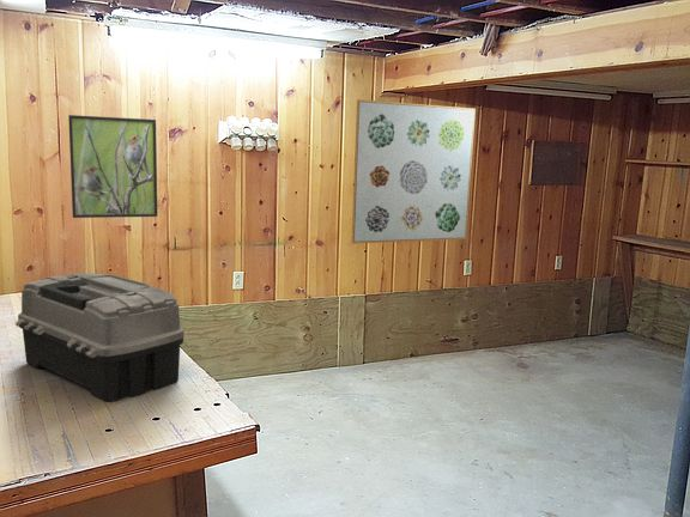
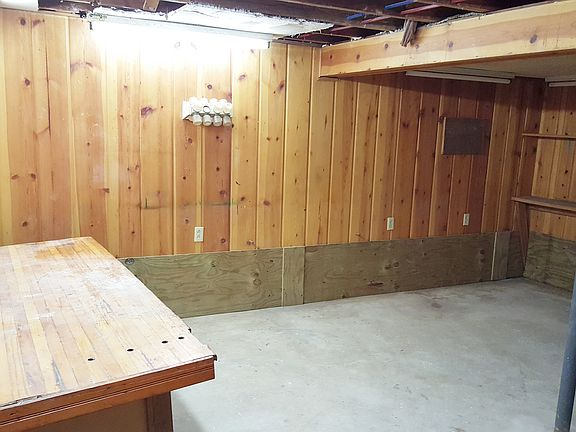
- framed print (114, 168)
- wall art (414, 174)
- toolbox (98, 328)
